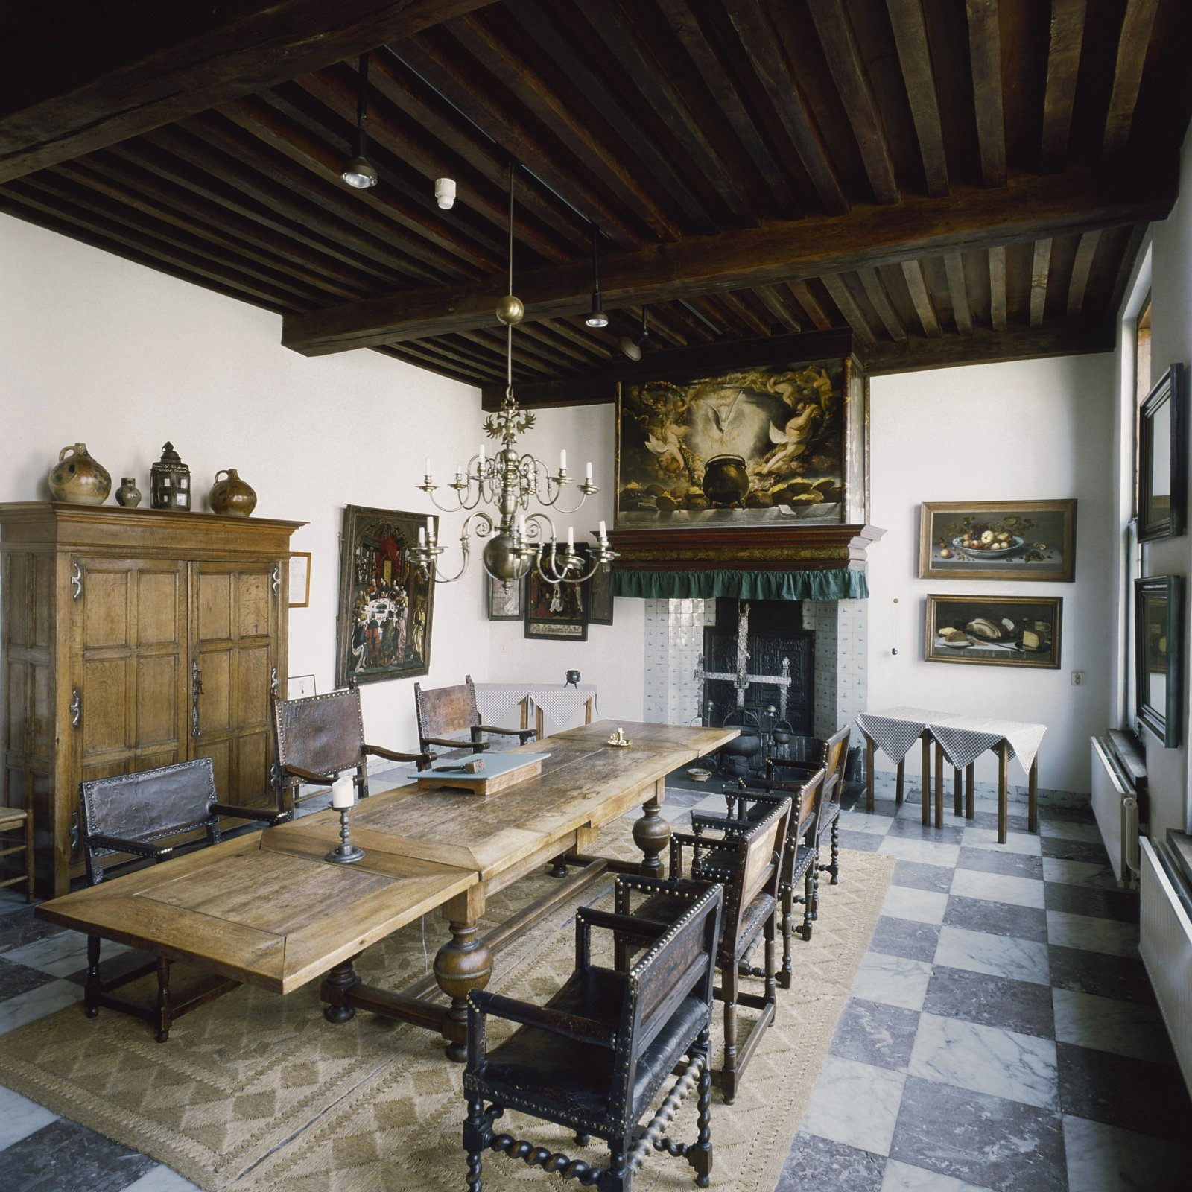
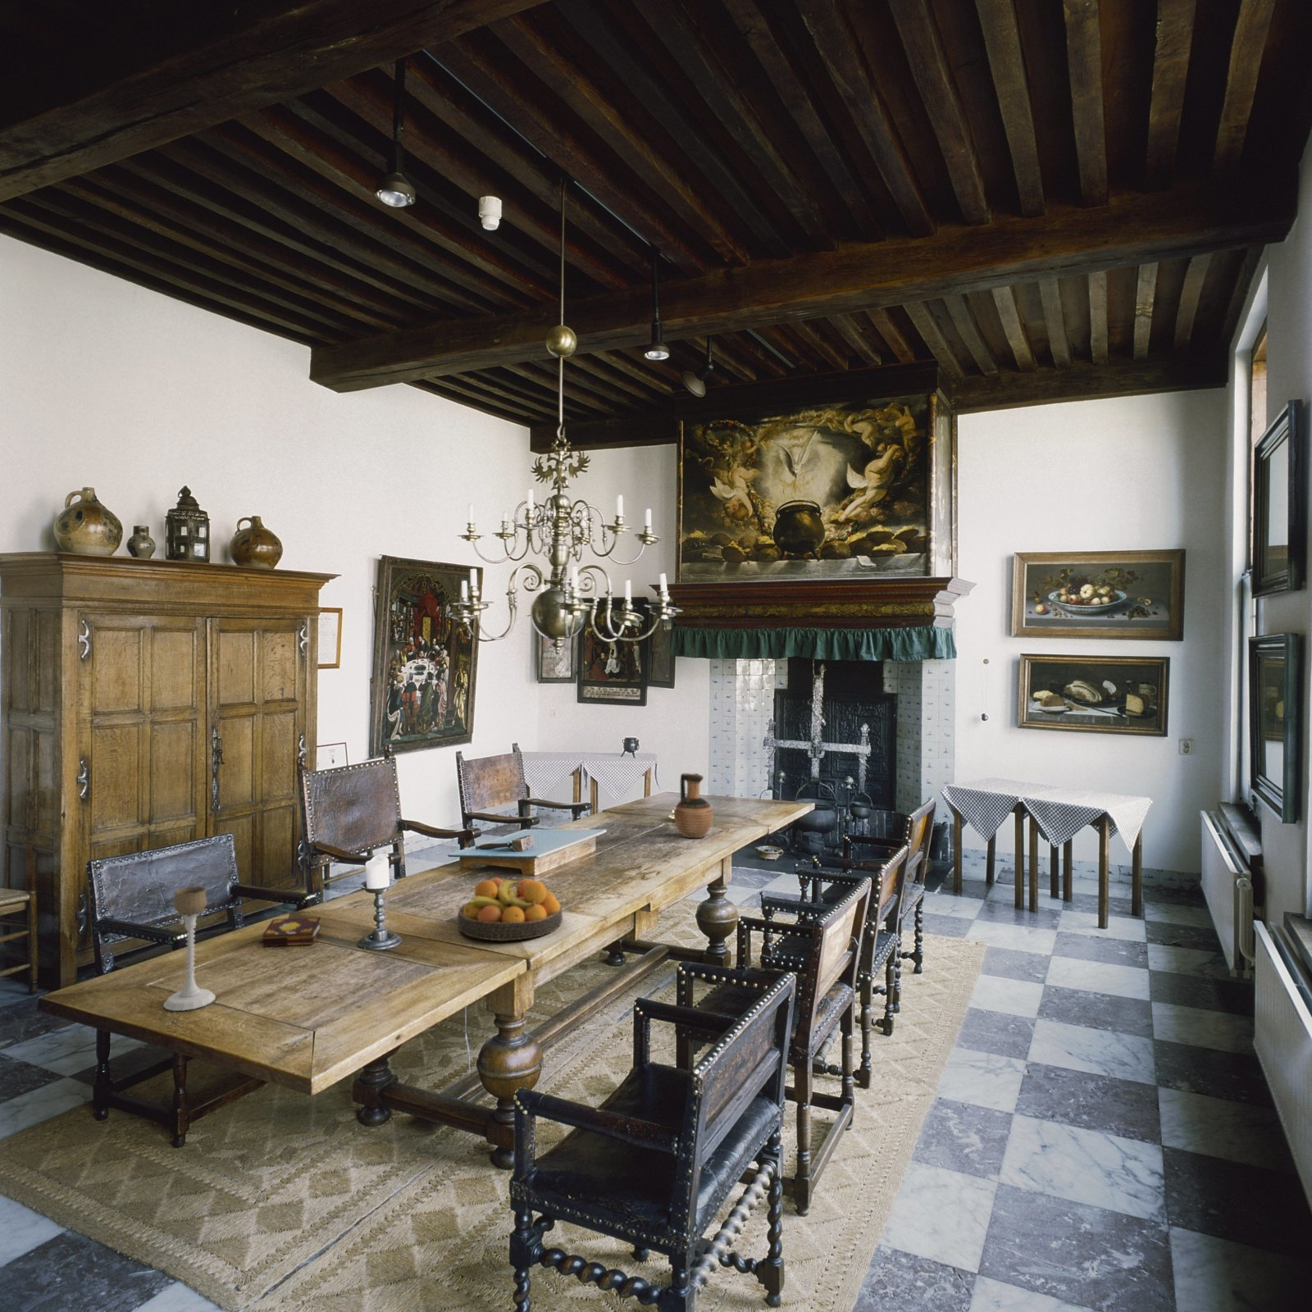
+ ceramic jug (693, 805)
+ fruit bowl (511, 901)
+ candle holder (190, 946)
+ book (292, 931)
